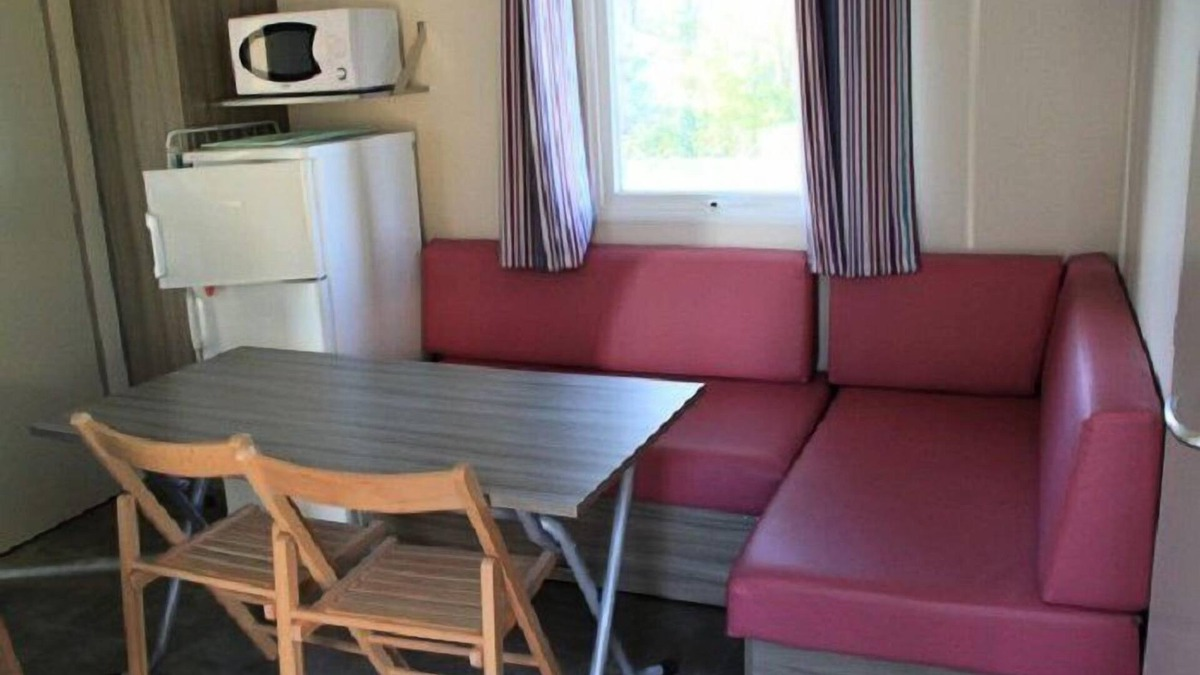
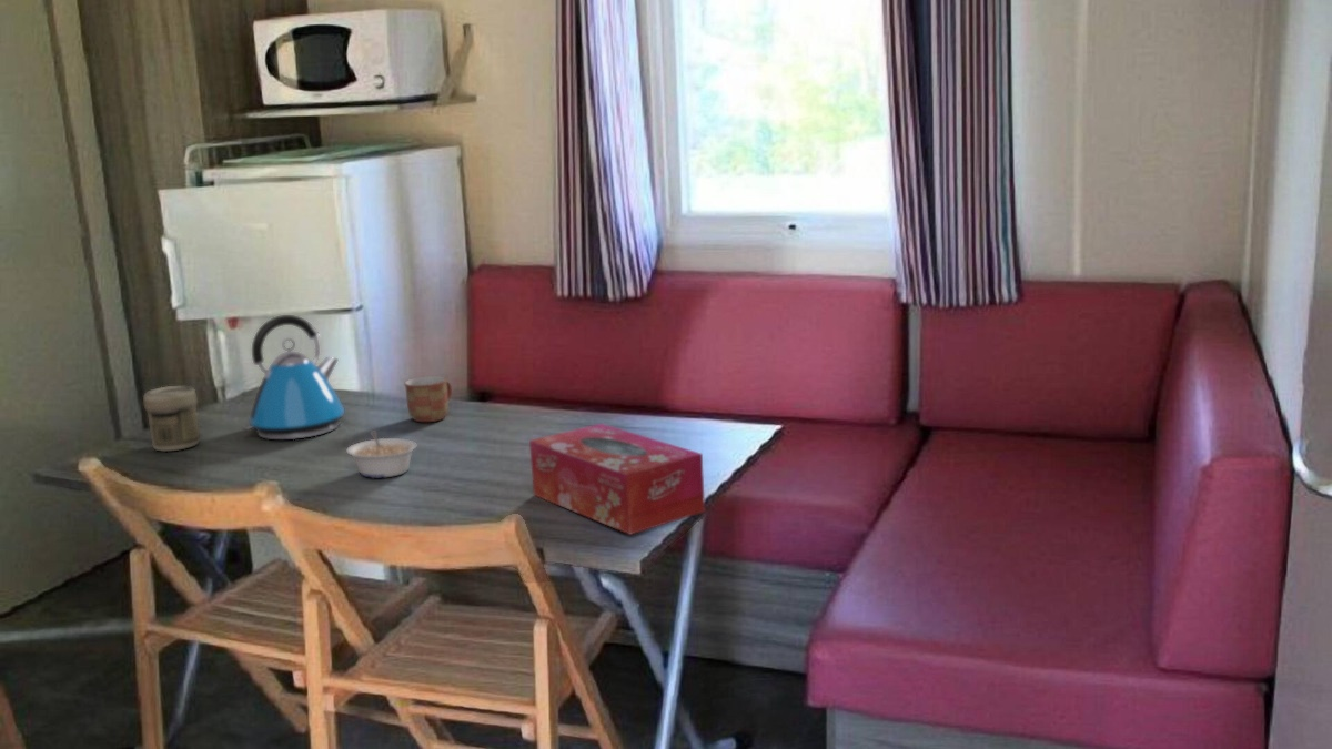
+ jar (172, 417)
+ mug (431, 397)
+ legume (380, 456)
+ kettle (289, 373)
+ tissue box (614, 475)
